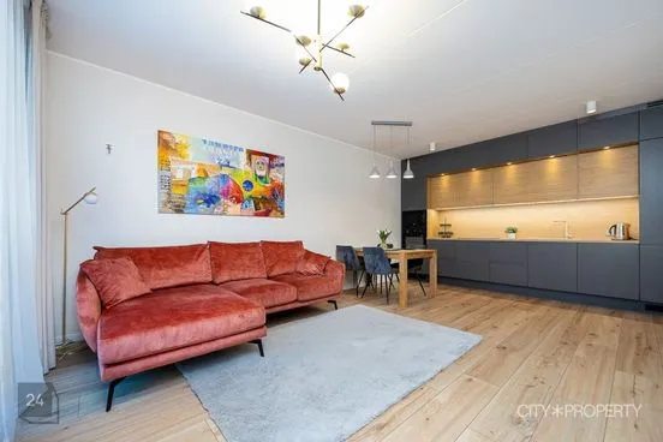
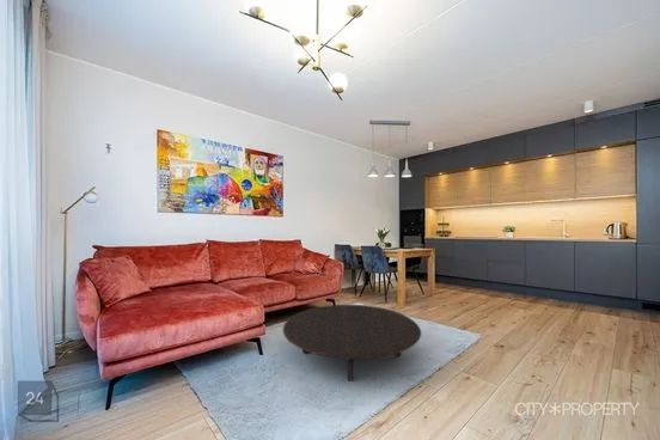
+ table (350, 338)
